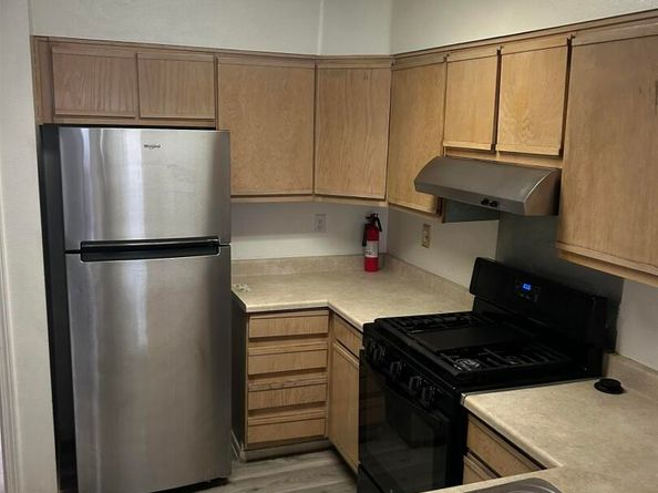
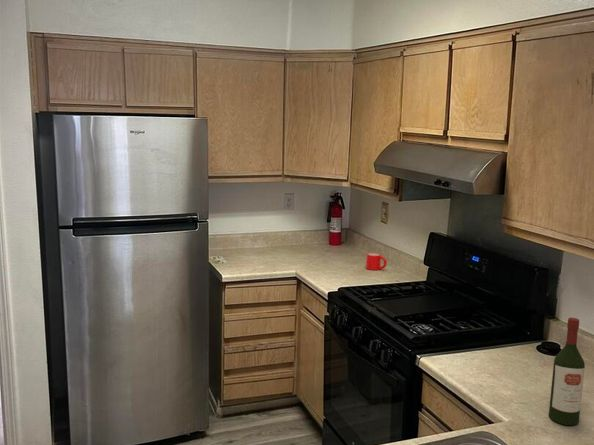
+ mug (376, 261)
+ wine bottle (568, 369)
